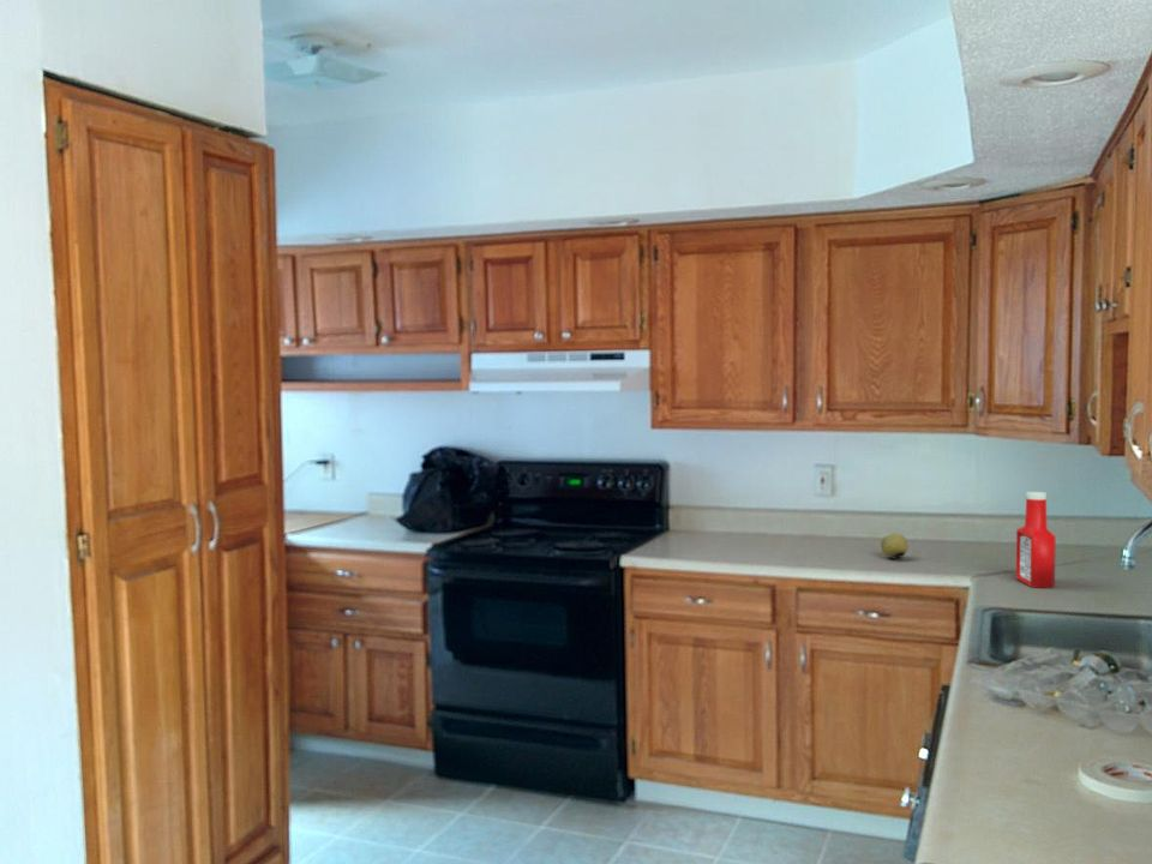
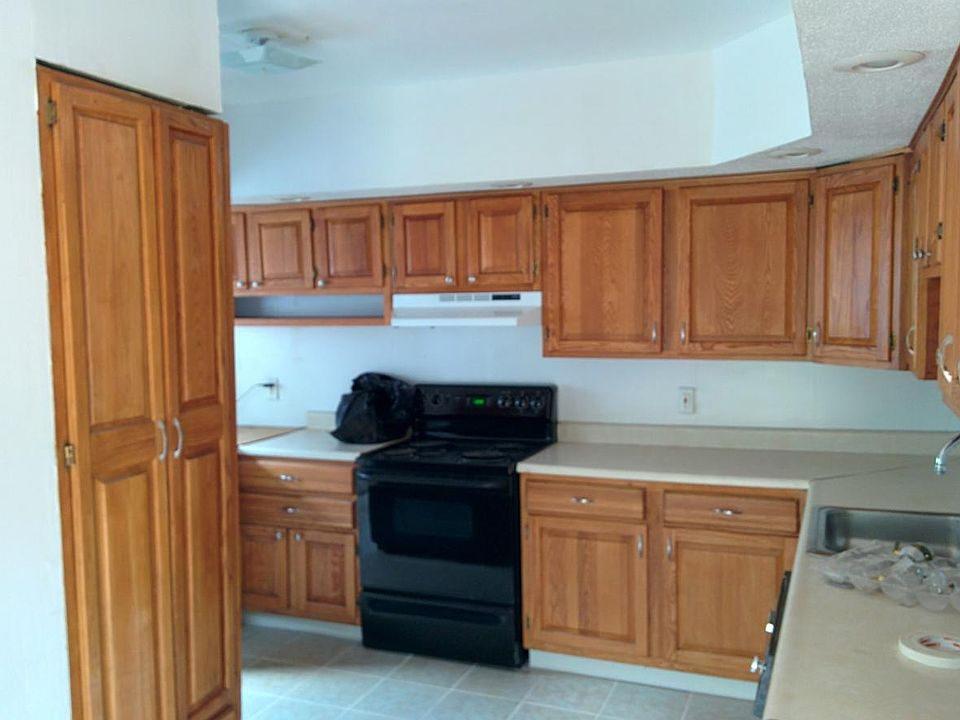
- fruit (894, 546)
- soap bottle (1036, 538)
